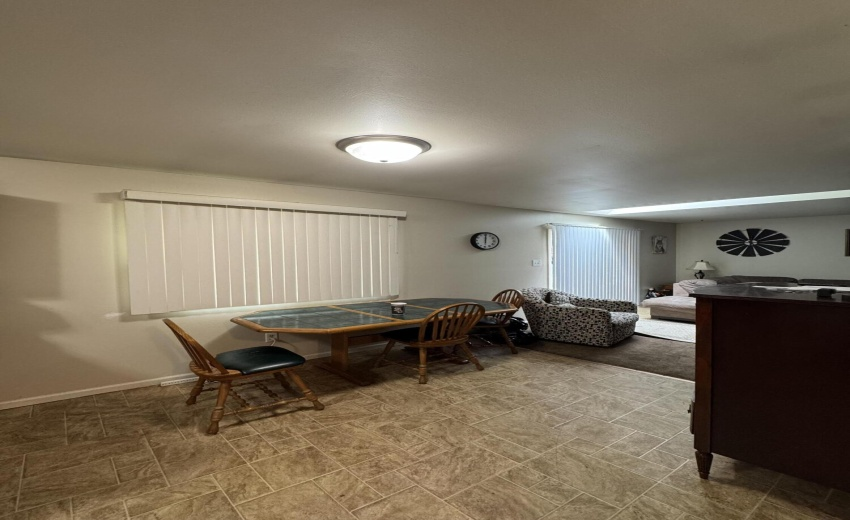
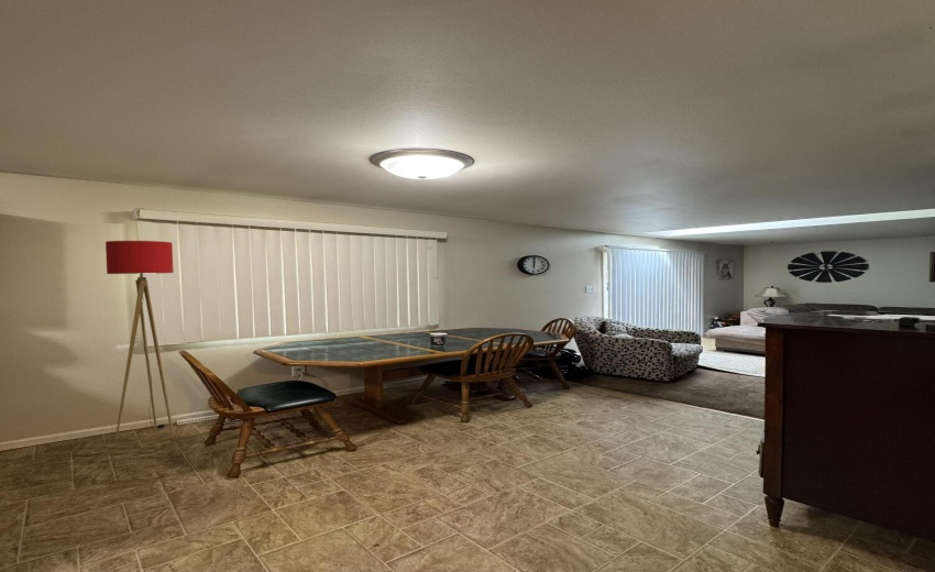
+ floor lamp (144, 338)
